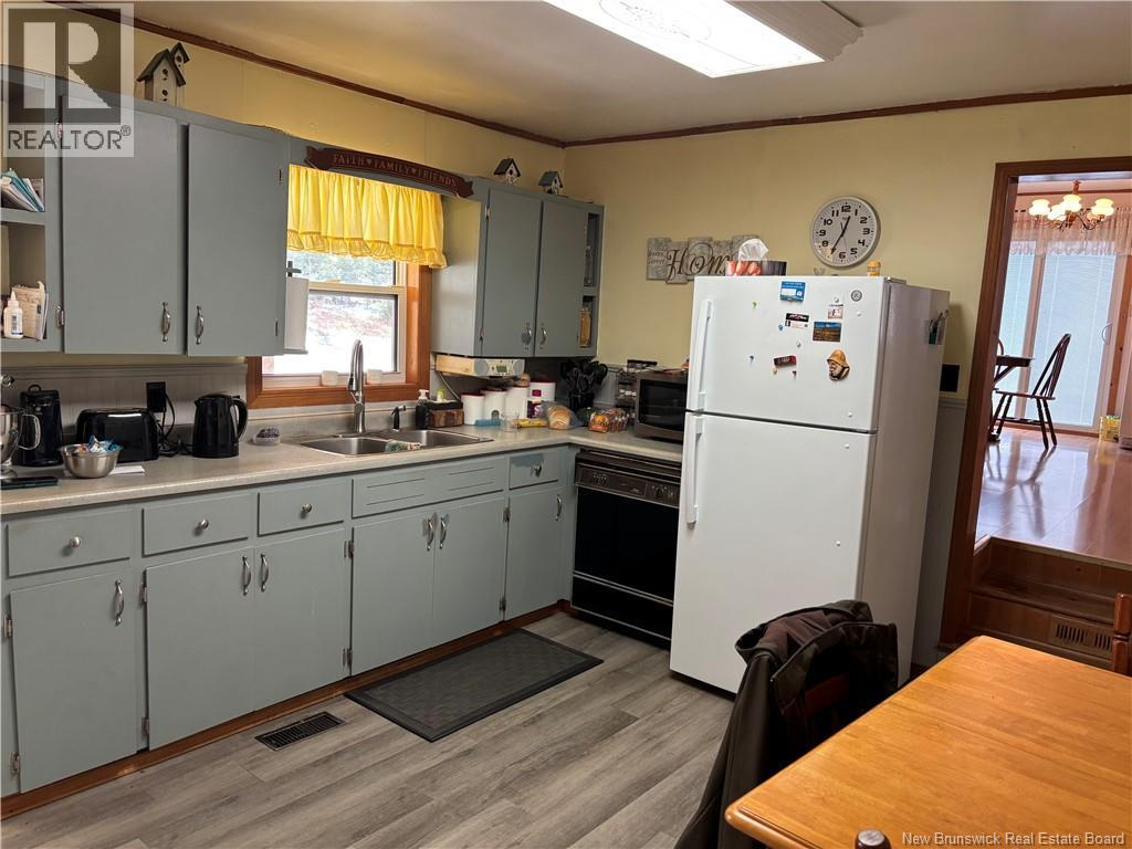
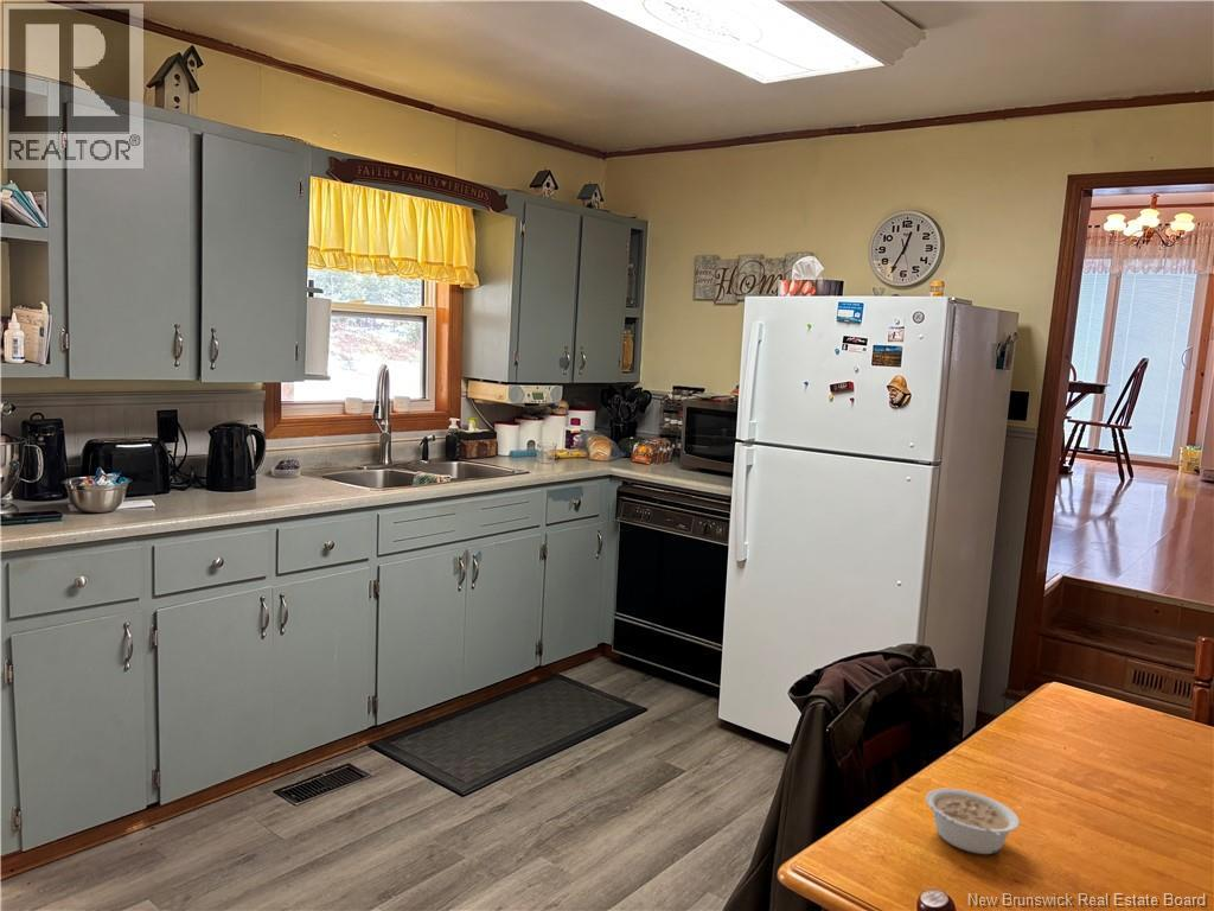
+ legume (973, 822)
